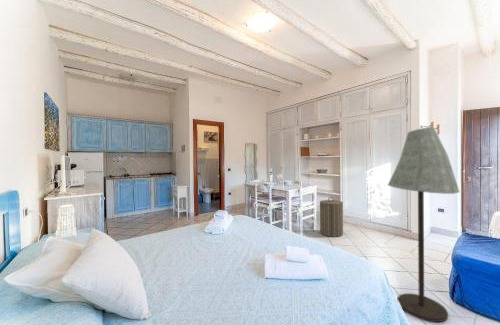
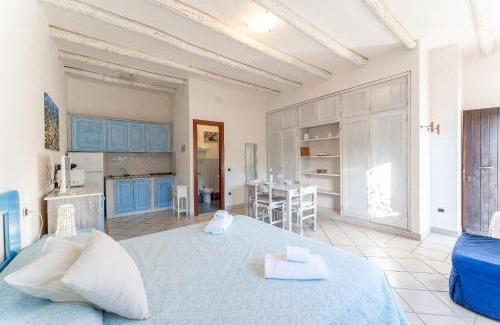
- floor lamp (420, 218)
- laundry hamper (331, 215)
